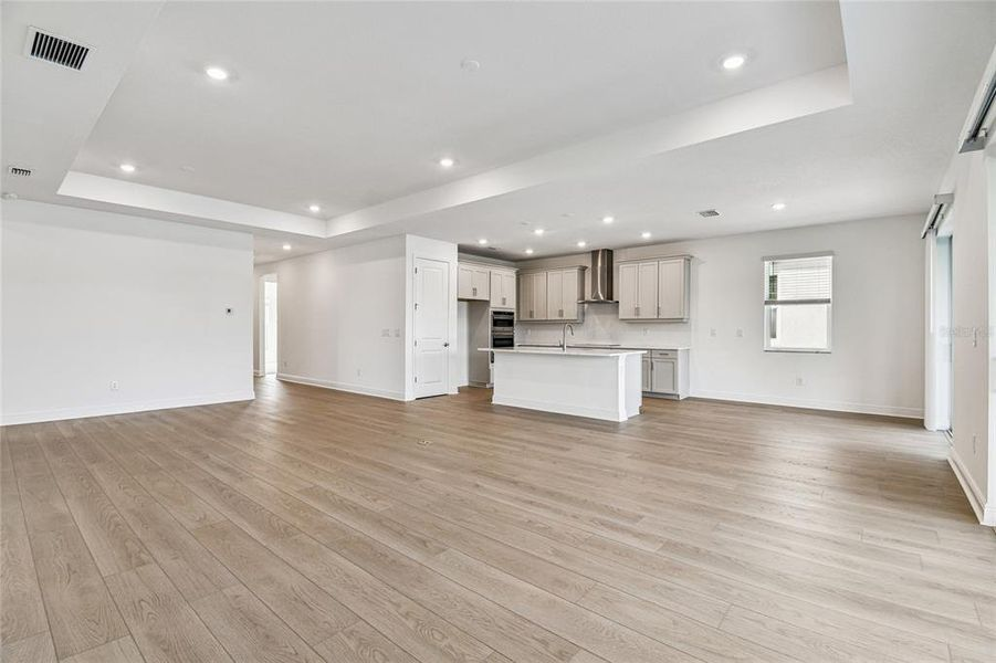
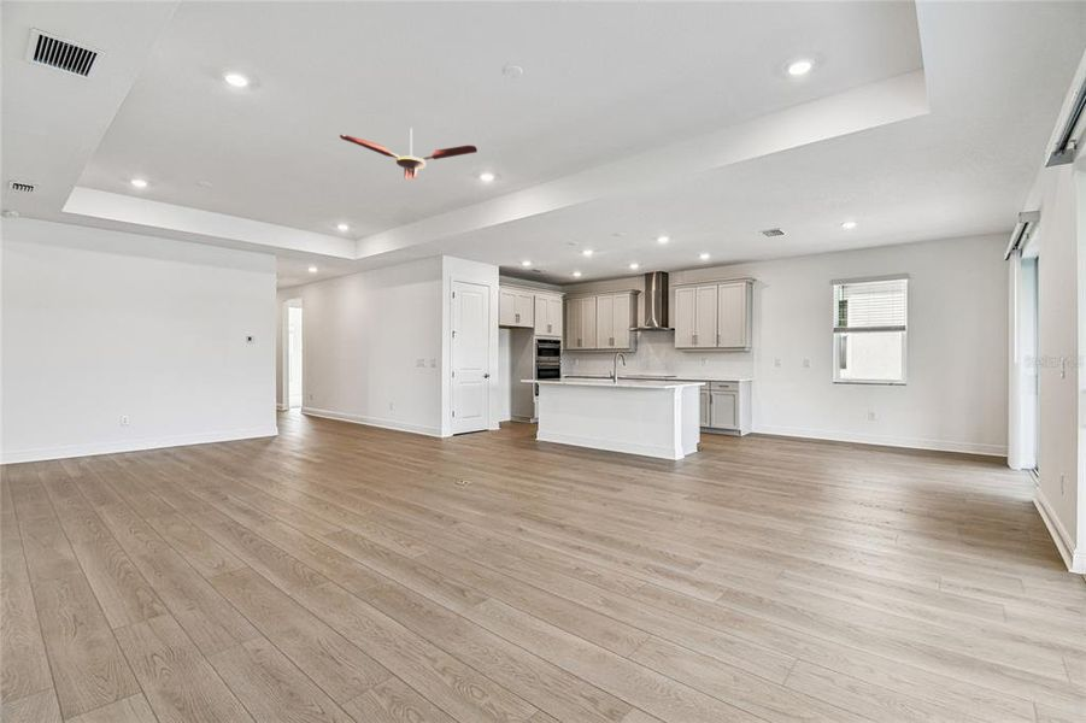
+ ceiling fan (410, 153)
